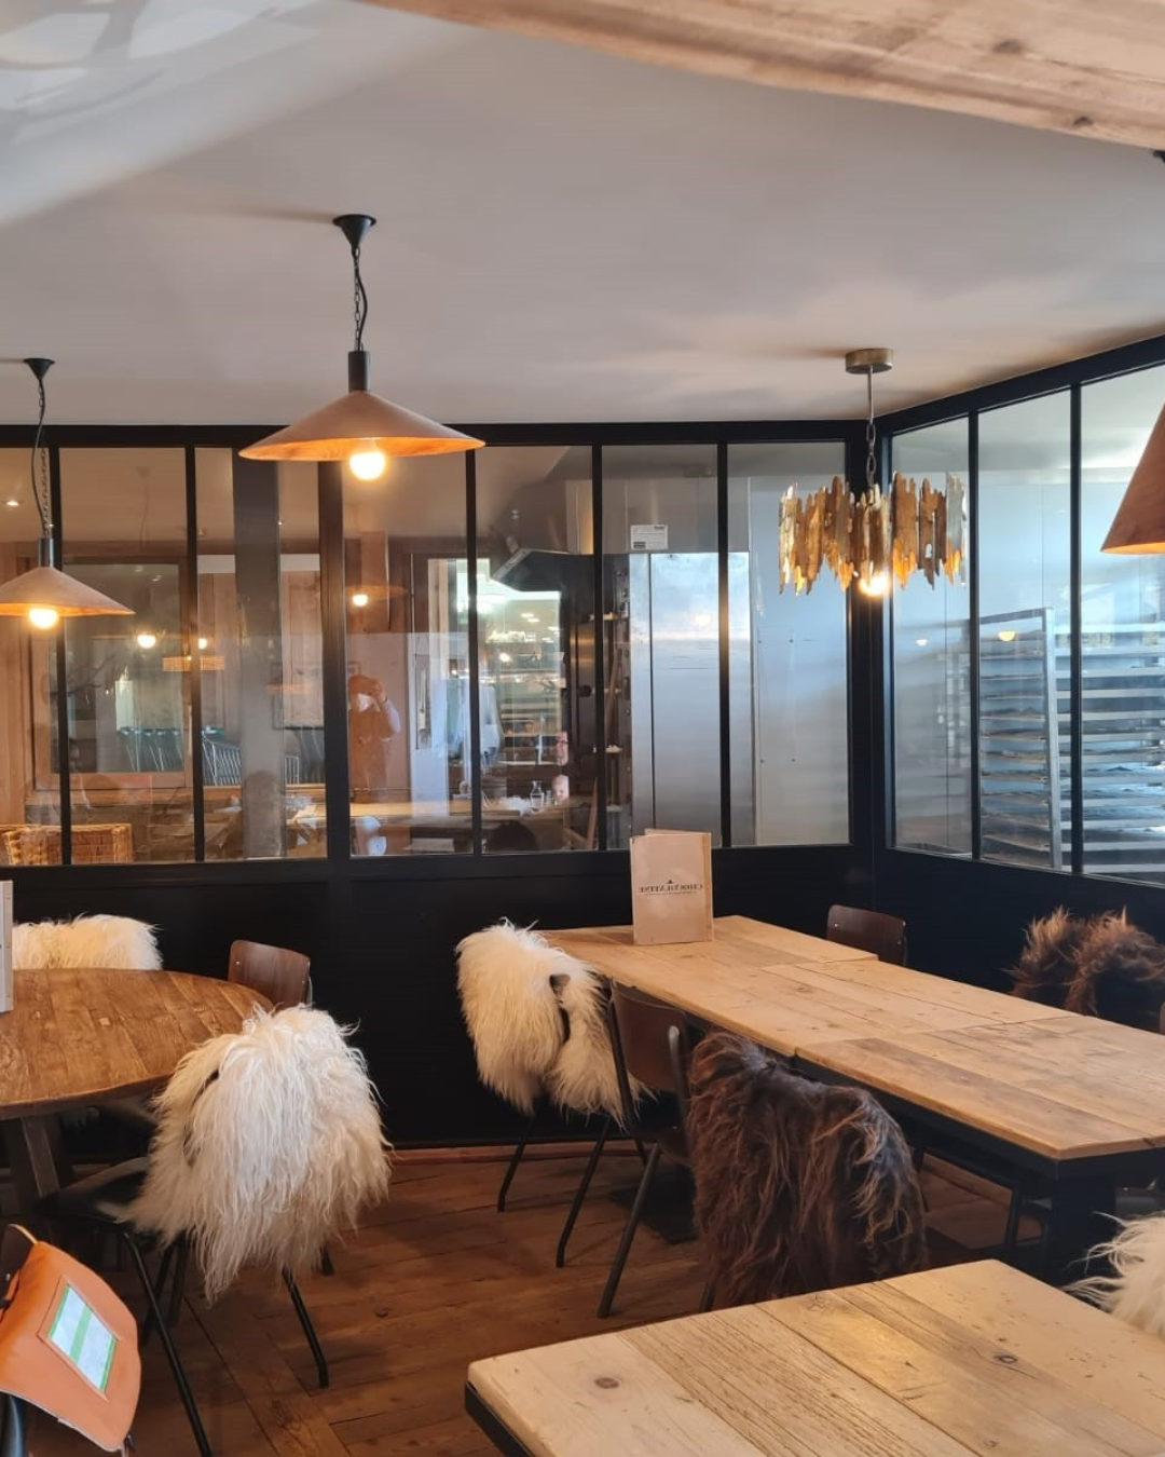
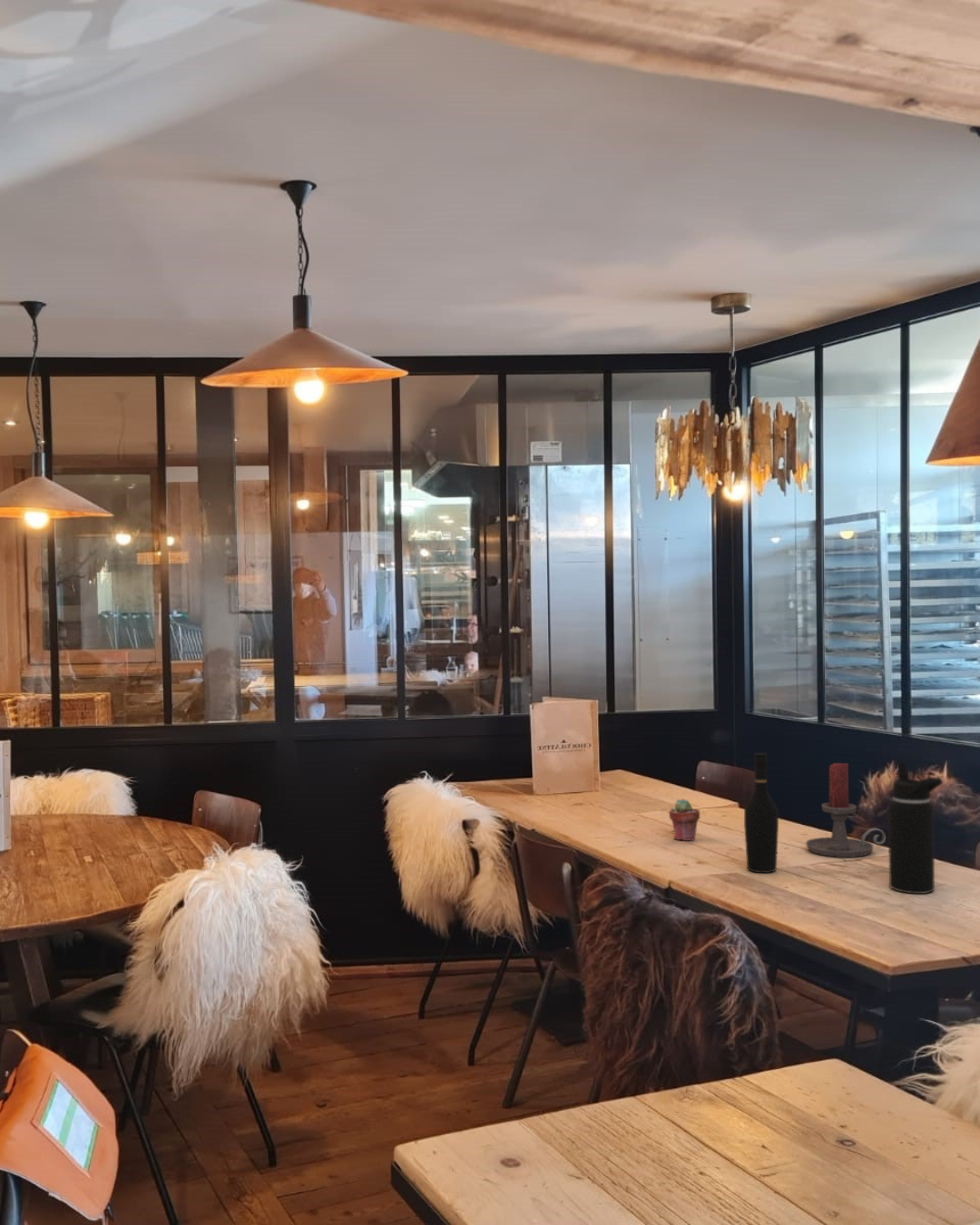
+ water bottle (915, 827)
+ potted succulent (684, 818)
+ wine bottle (760, 811)
+ candle holder (848, 806)
